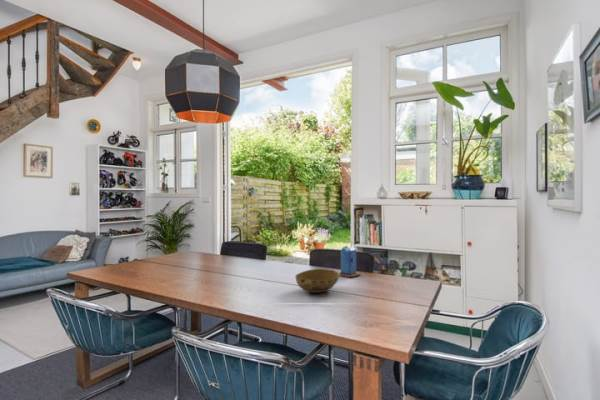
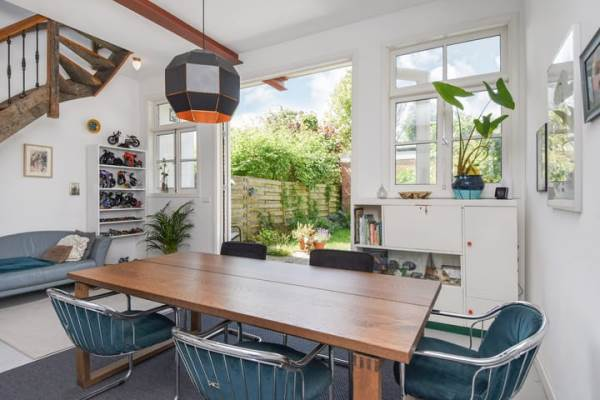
- bowl (317, 282)
- candle (348, 259)
